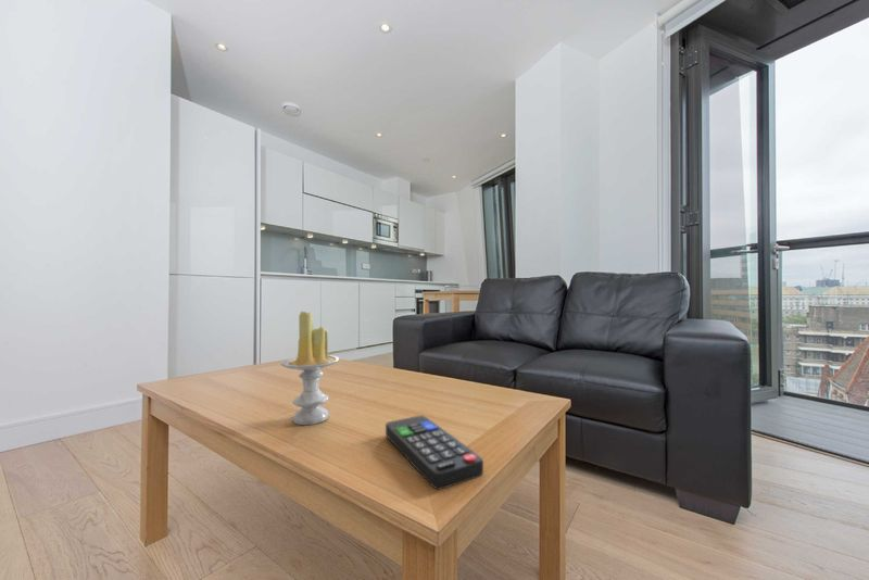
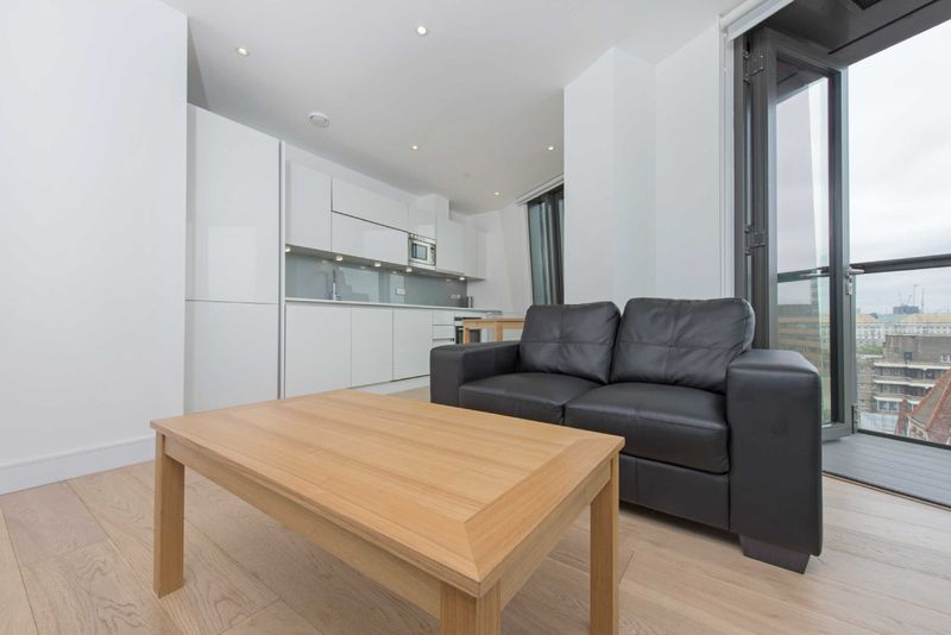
- remote control (428, 444)
- candle (311, 364)
